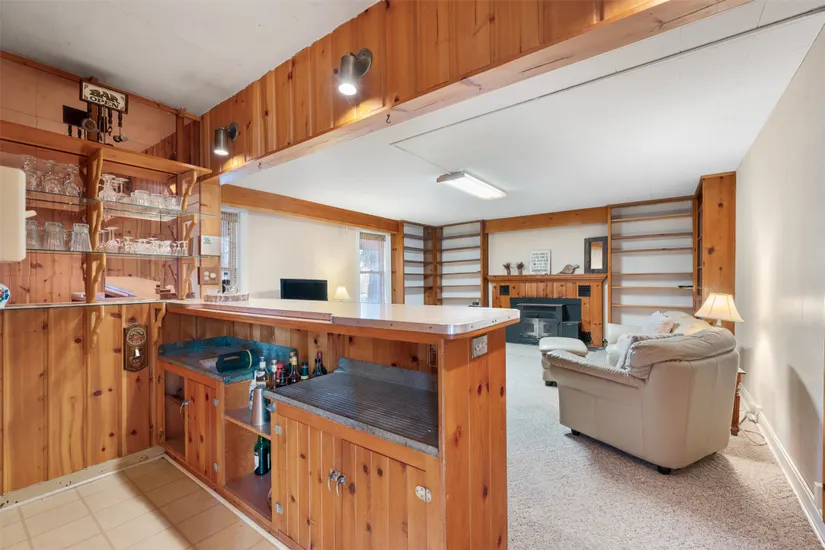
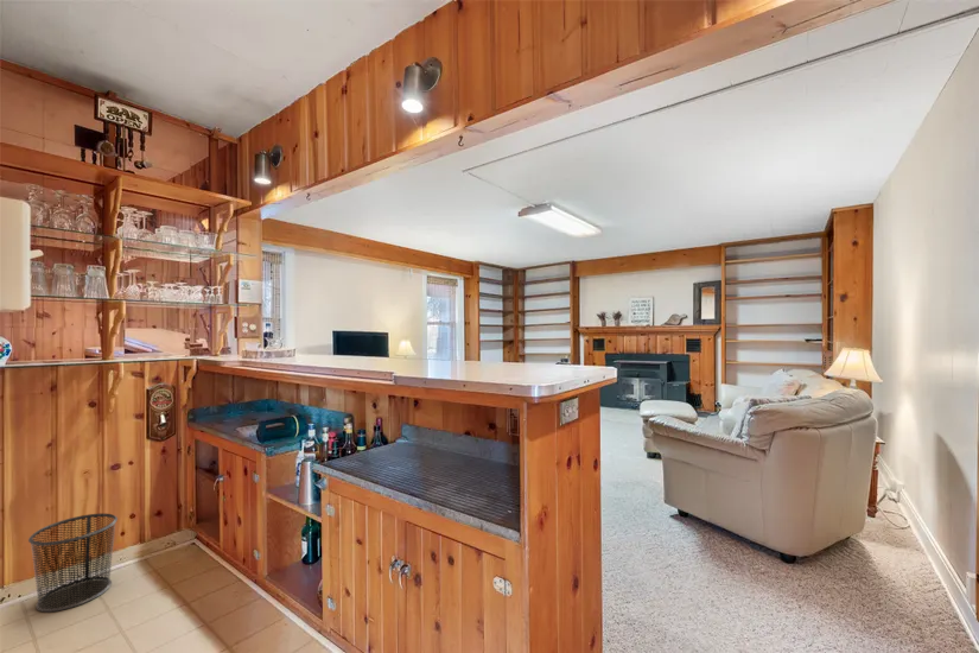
+ waste bin (75, 560)
